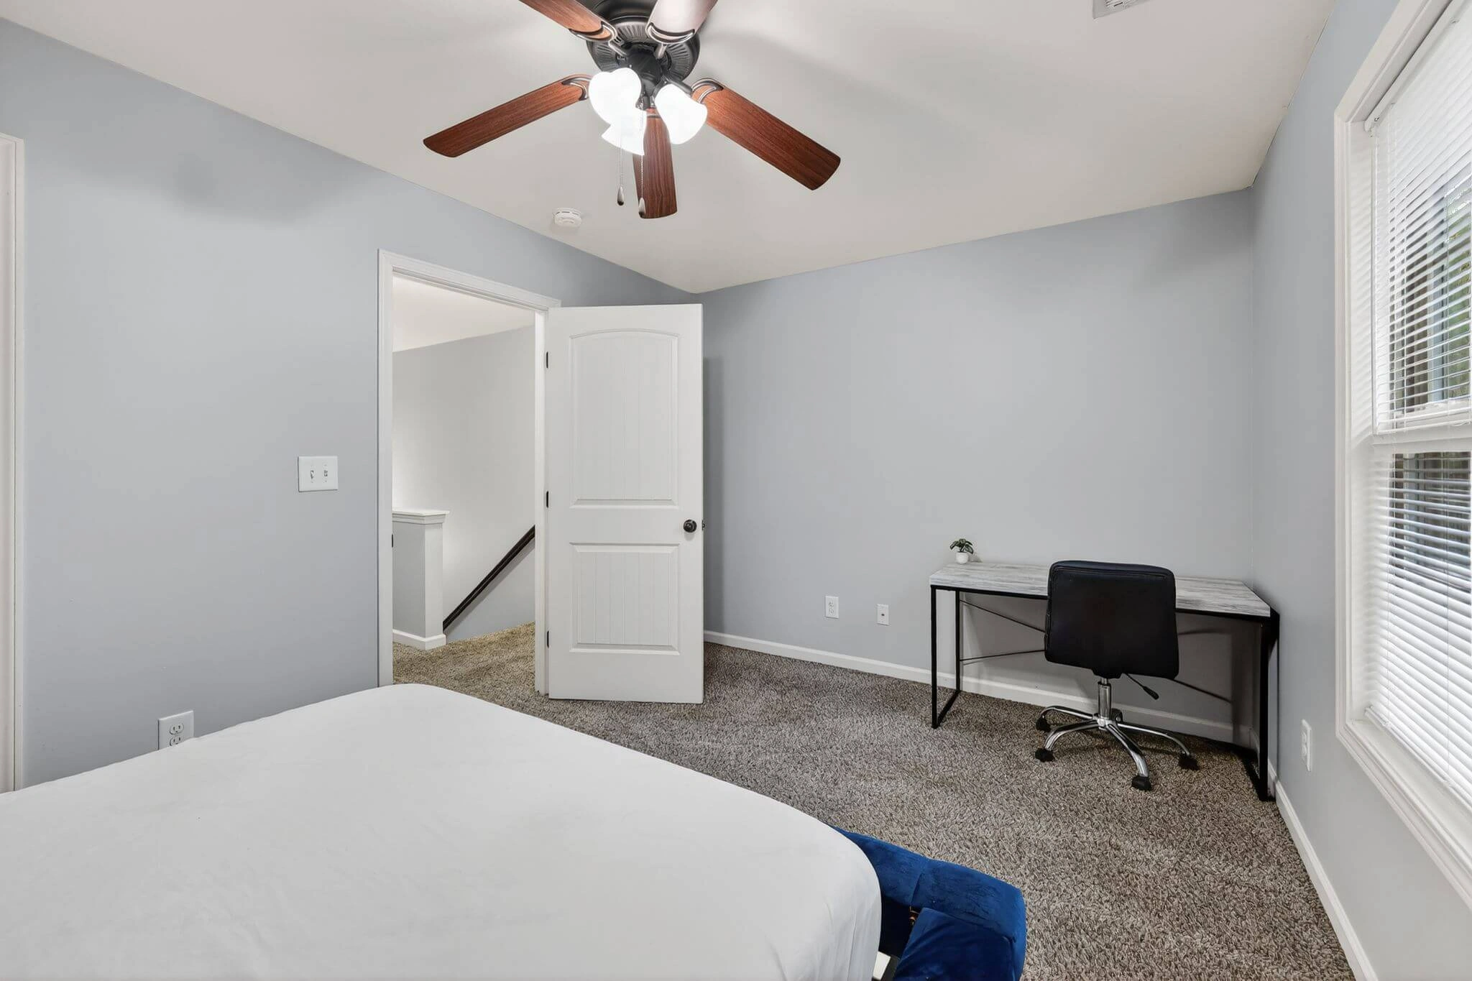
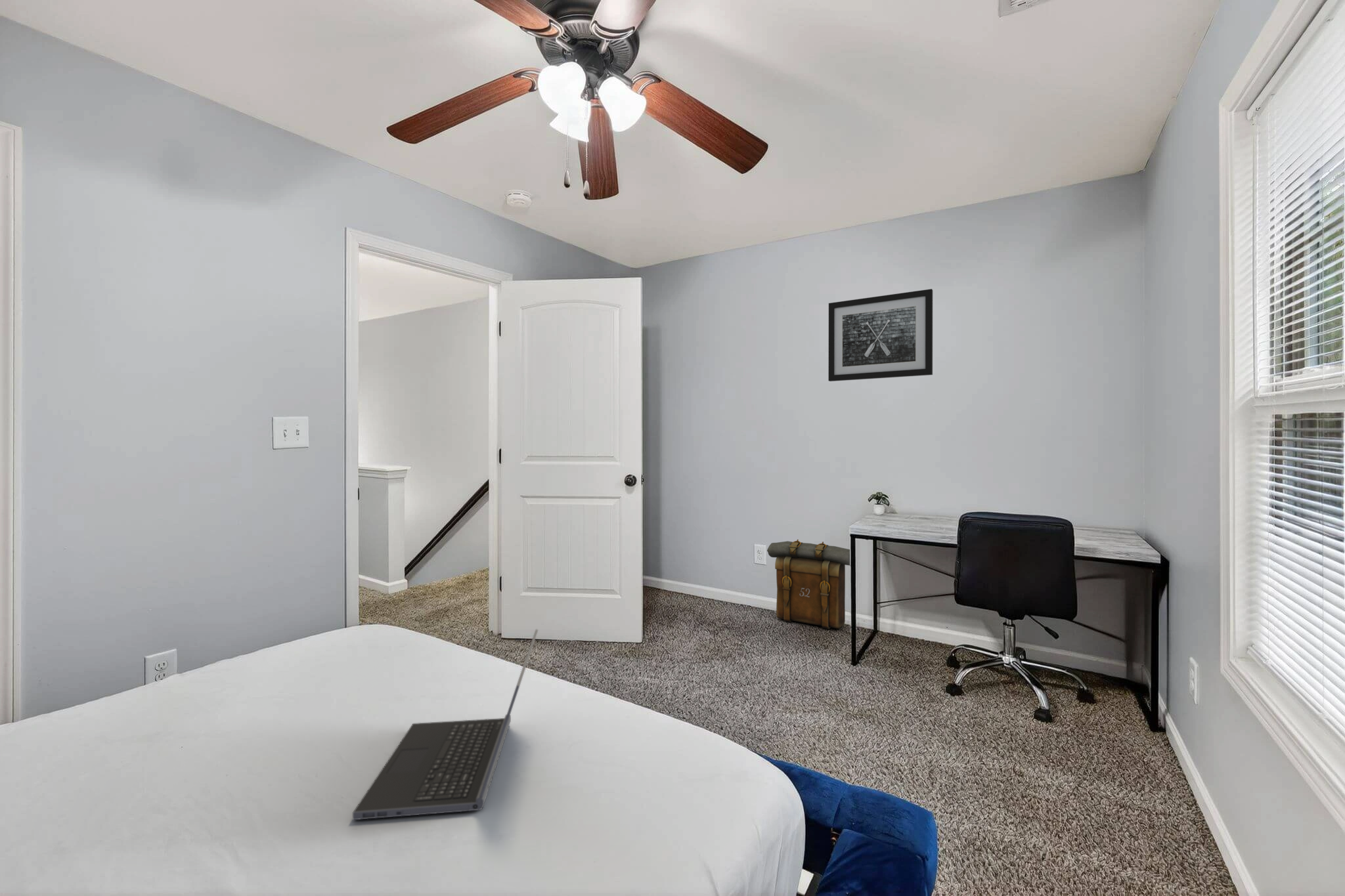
+ laptop computer (459, 721)
+ backpack (810, 582)
+ wall art (878, 337)
